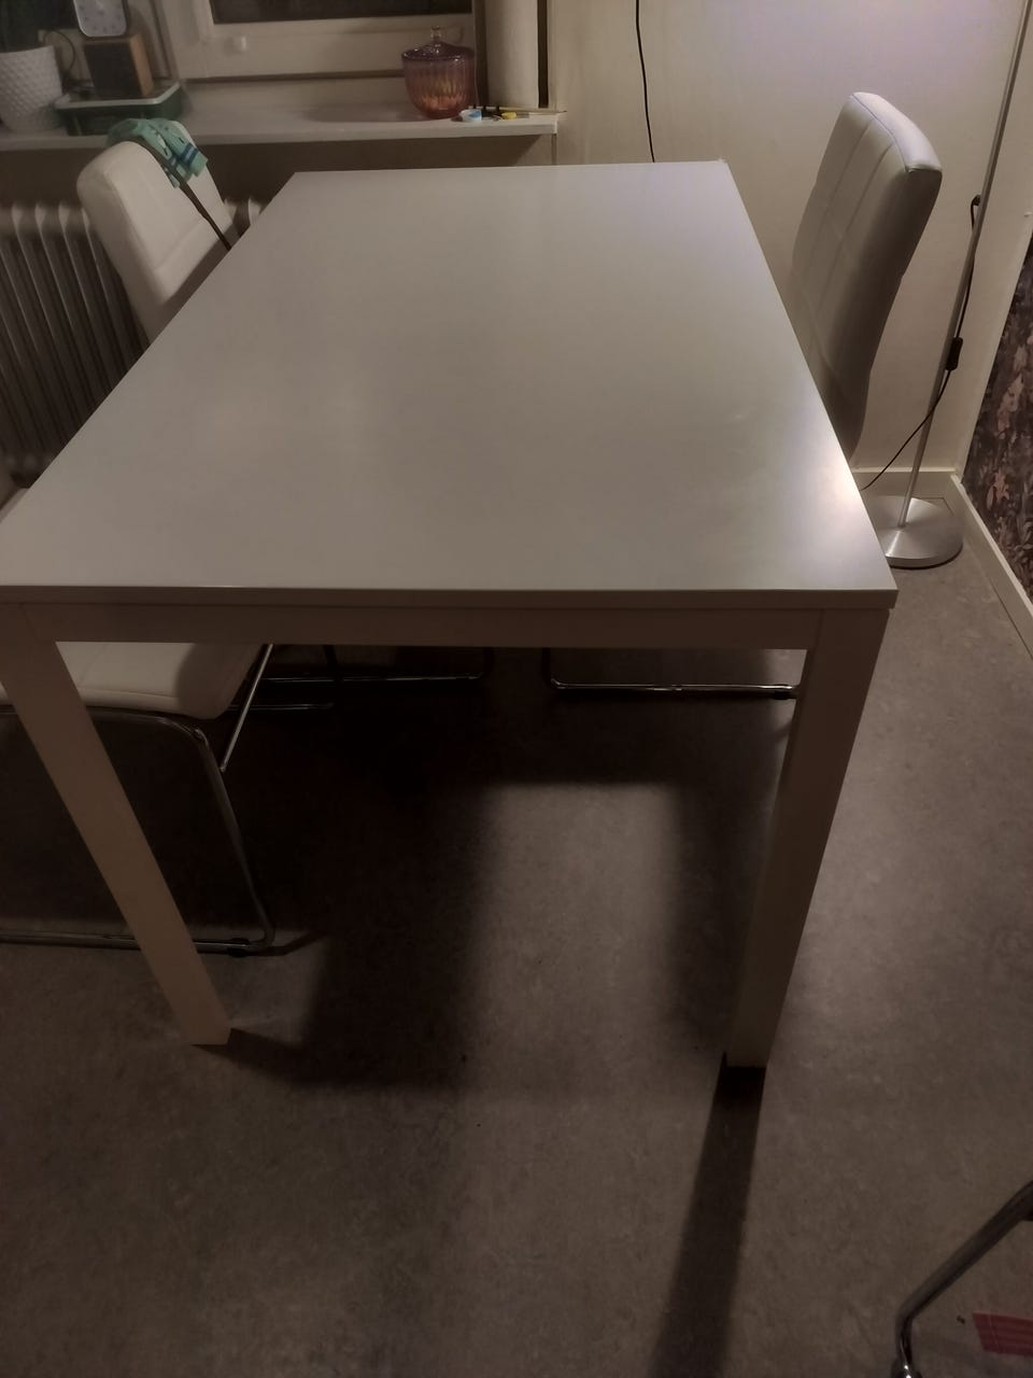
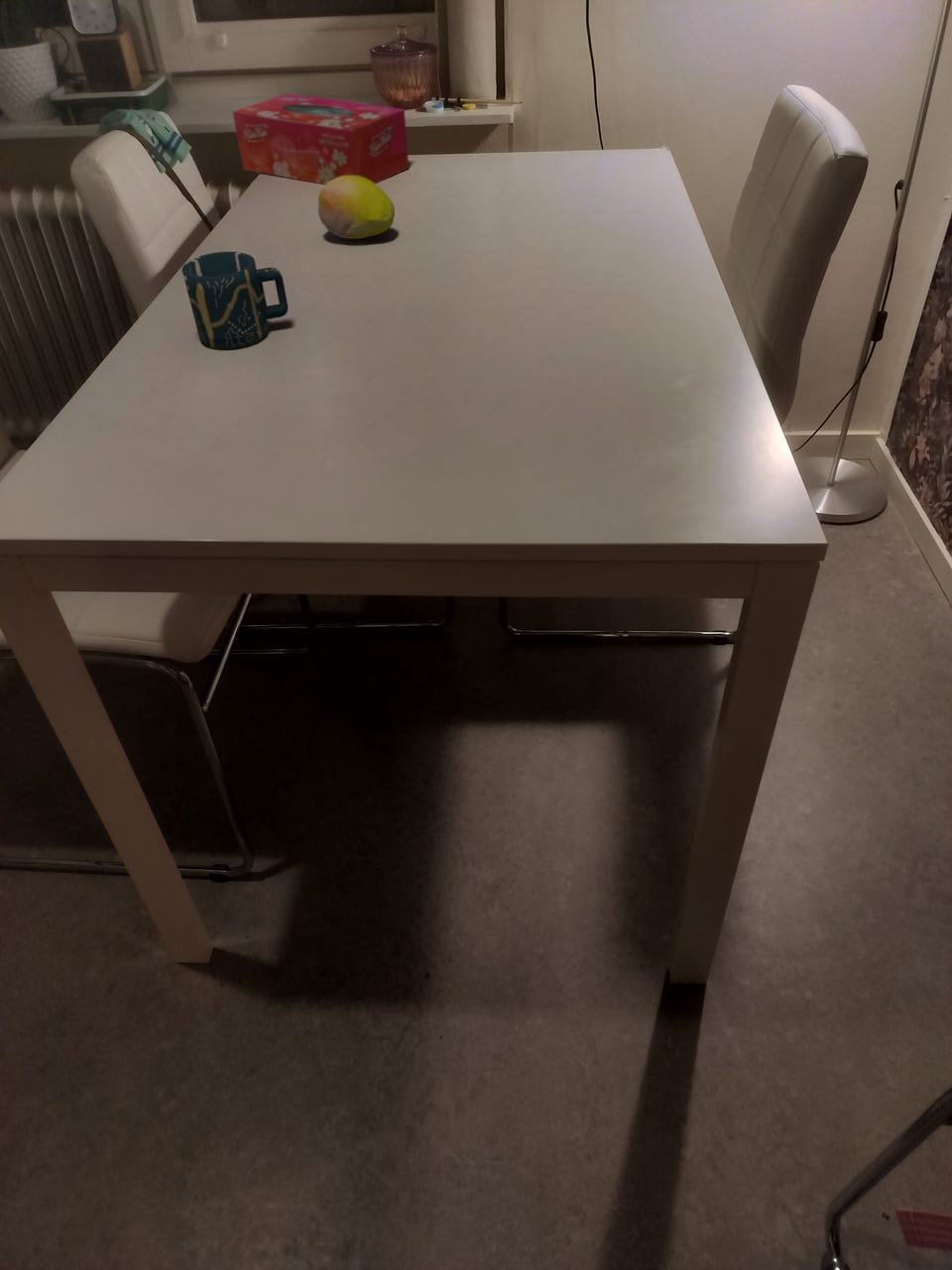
+ cup (238, 298)
+ tissue box (321, 140)
+ fruit (356, 206)
